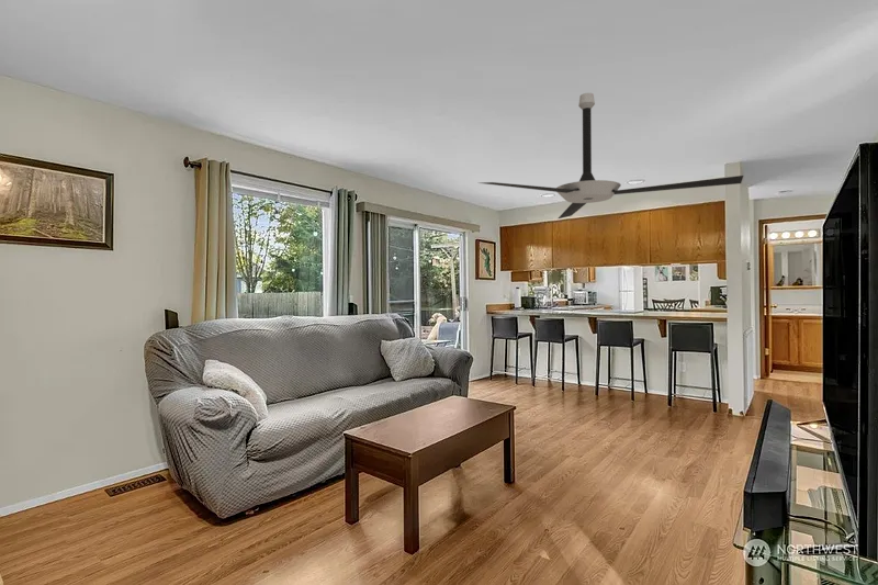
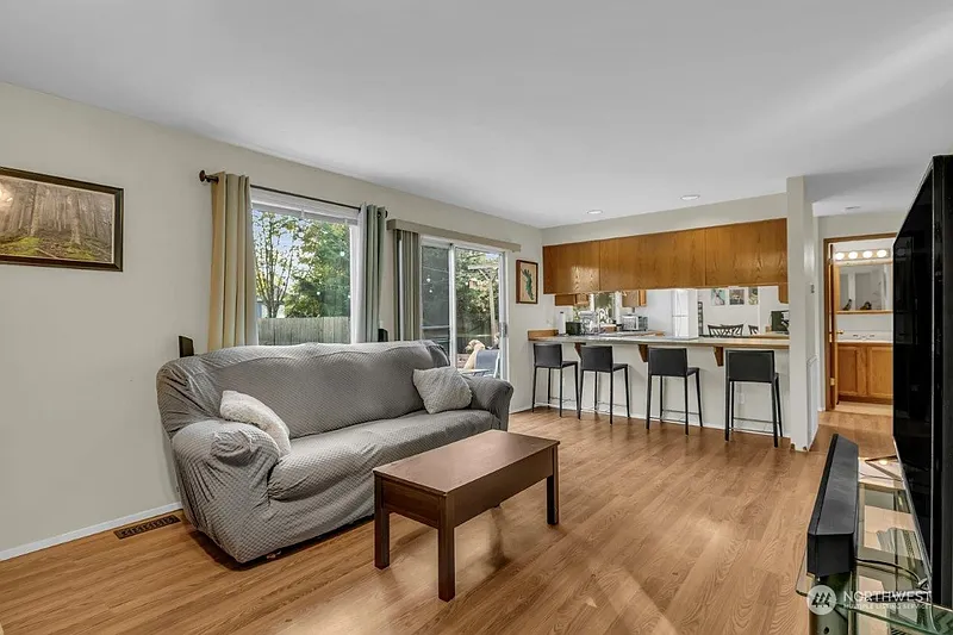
- ceiling fan (590, 148)
